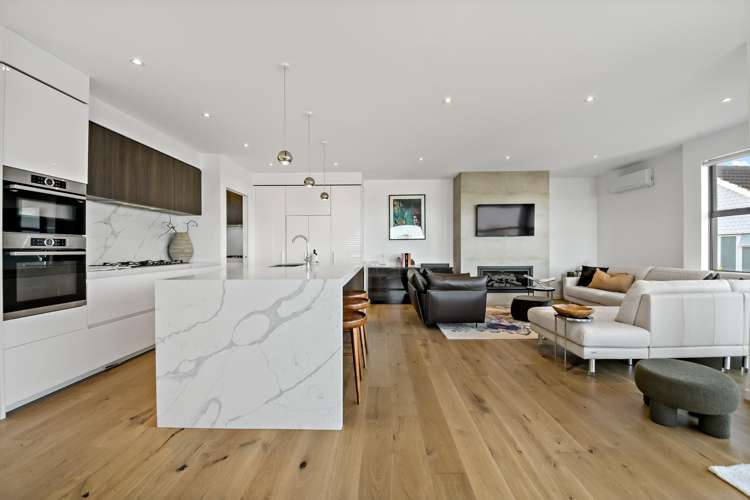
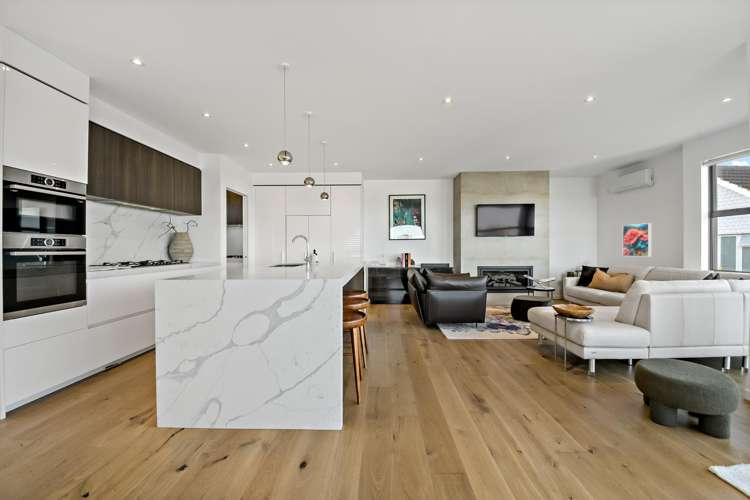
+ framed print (636, 240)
